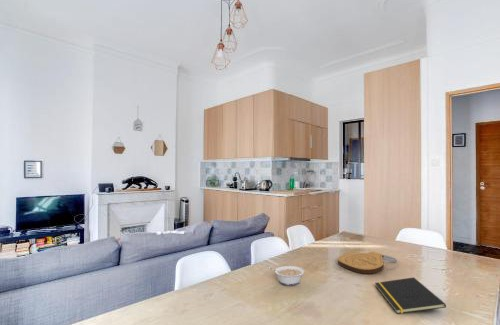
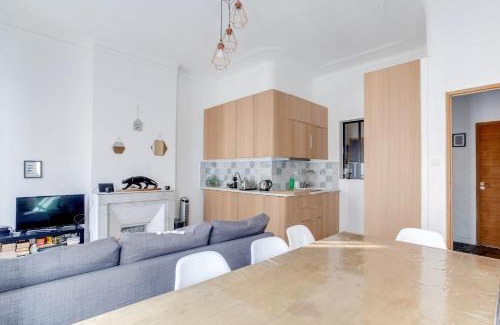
- key chain (370, 259)
- notepad (406, 293)
- legume (288, 275)
